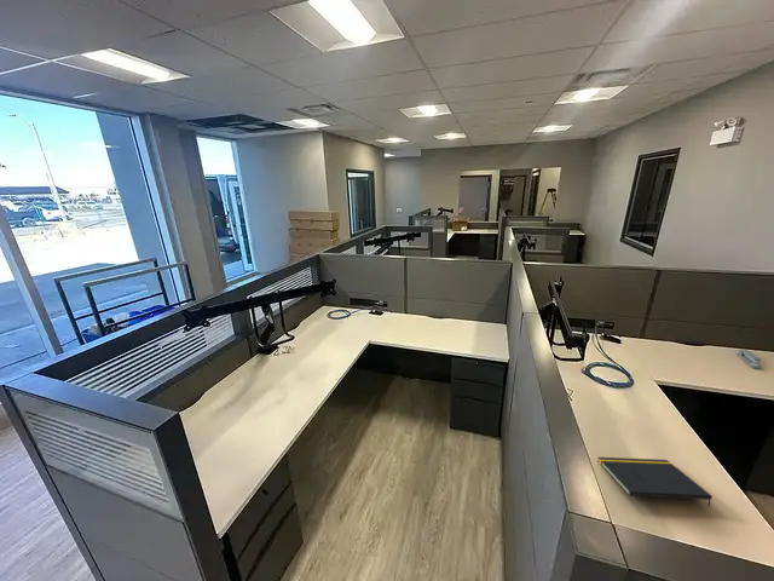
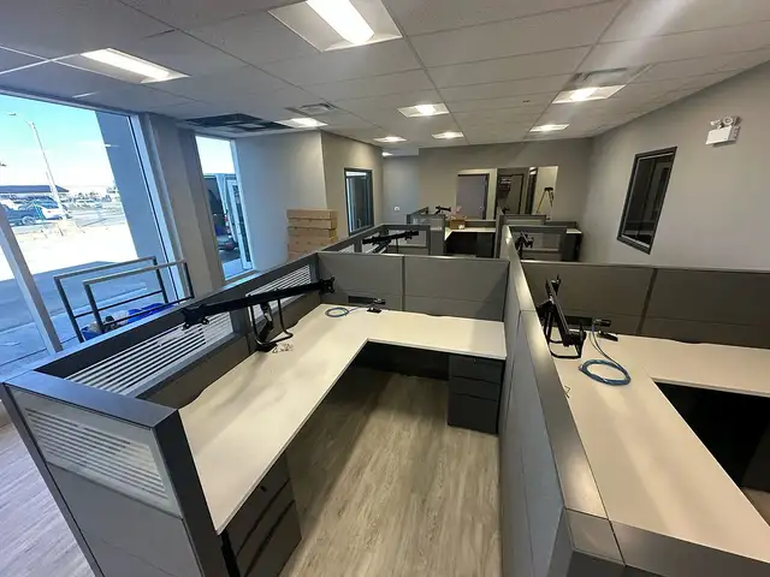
- notepad (648, 476)
- stapler (749, 356)
